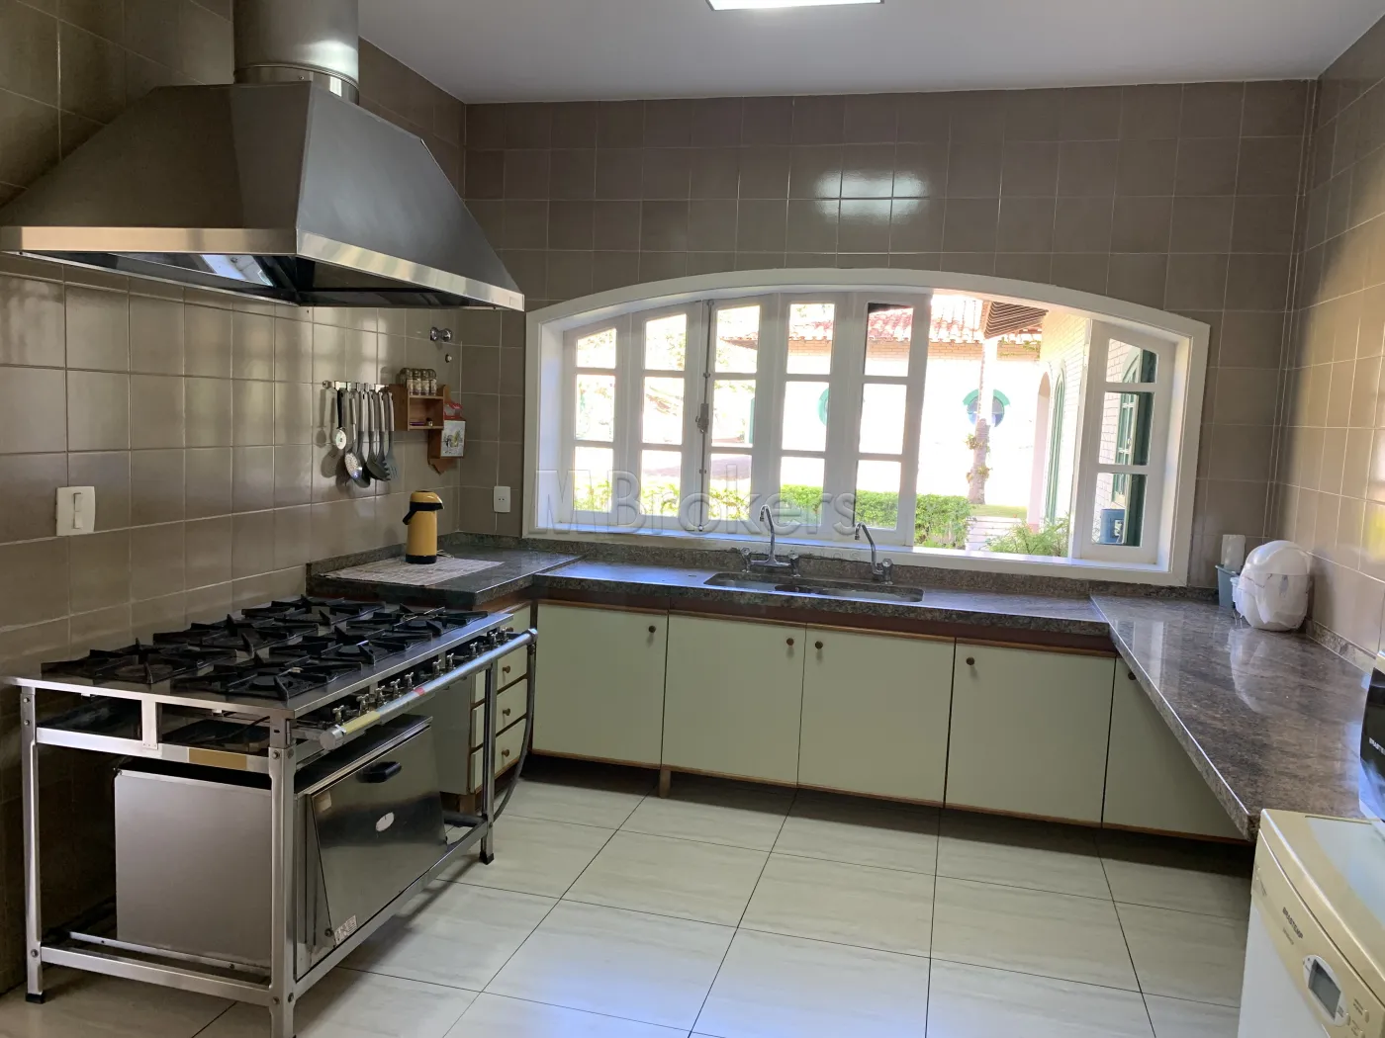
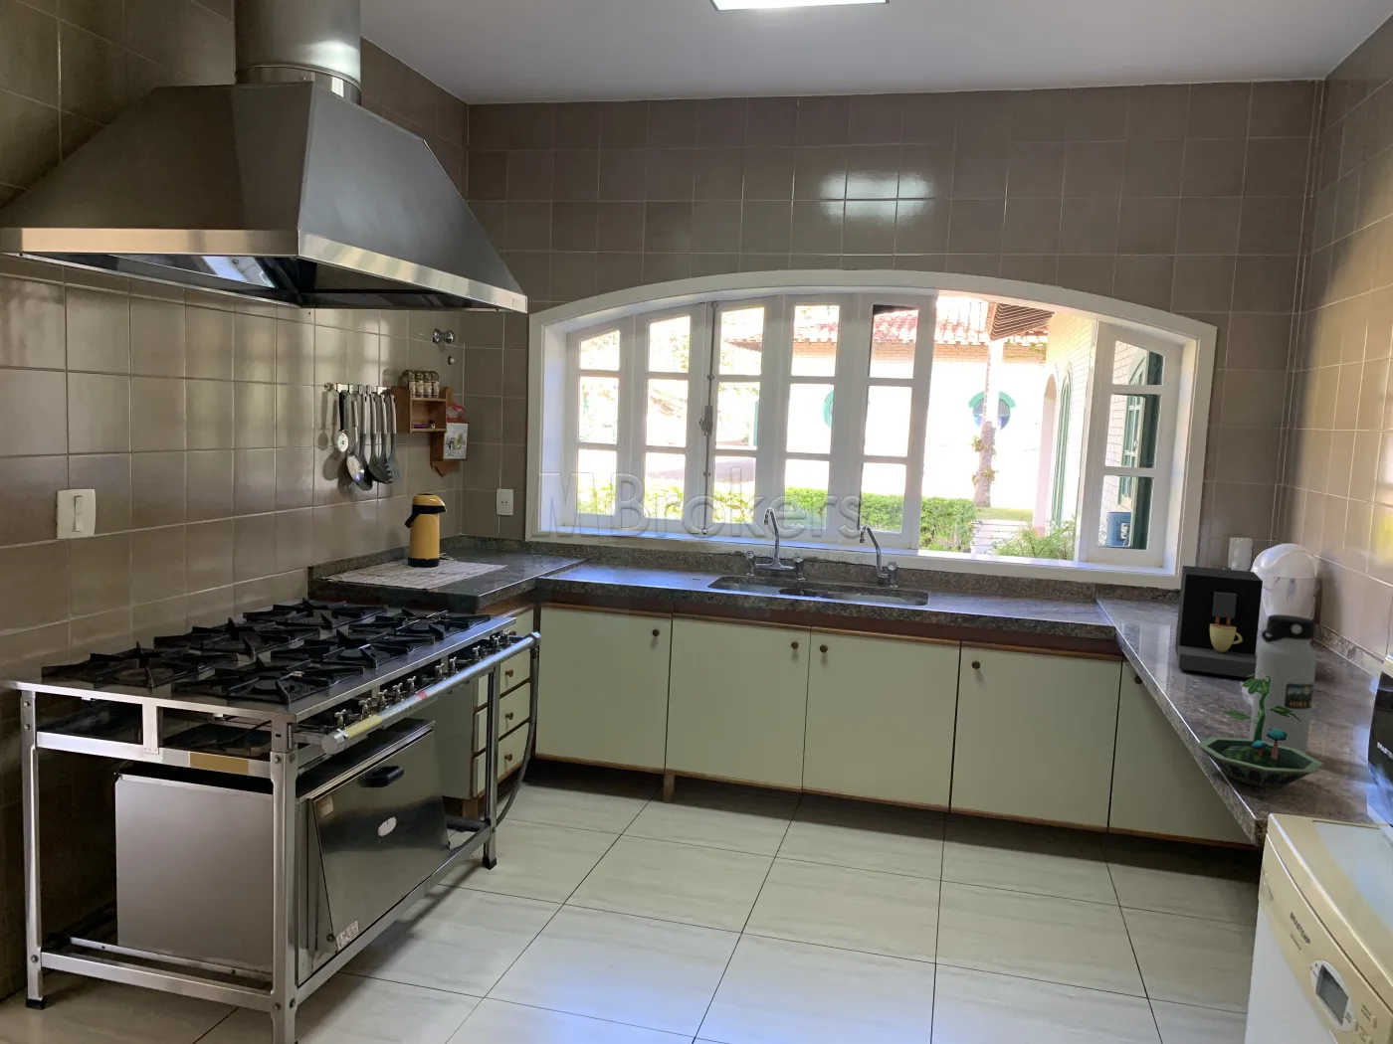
+ terrarium (1265, 695)
+ coffee maker (1216, 619)
+ water bottle (1283, 683)
